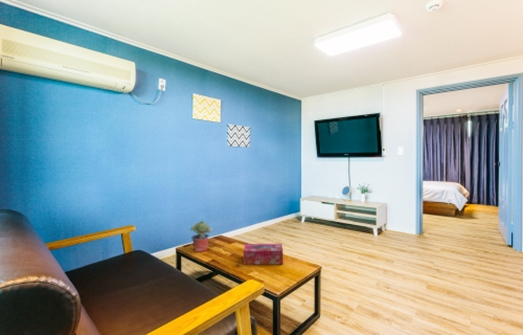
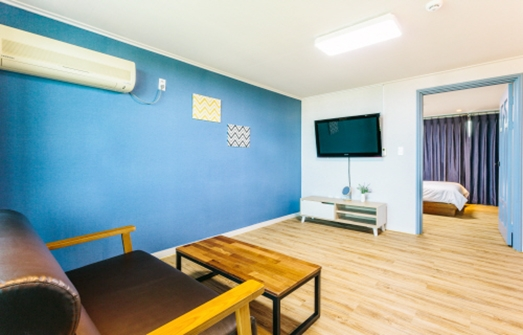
- tissue box (263, 253)
- potted plant (202, 235)
